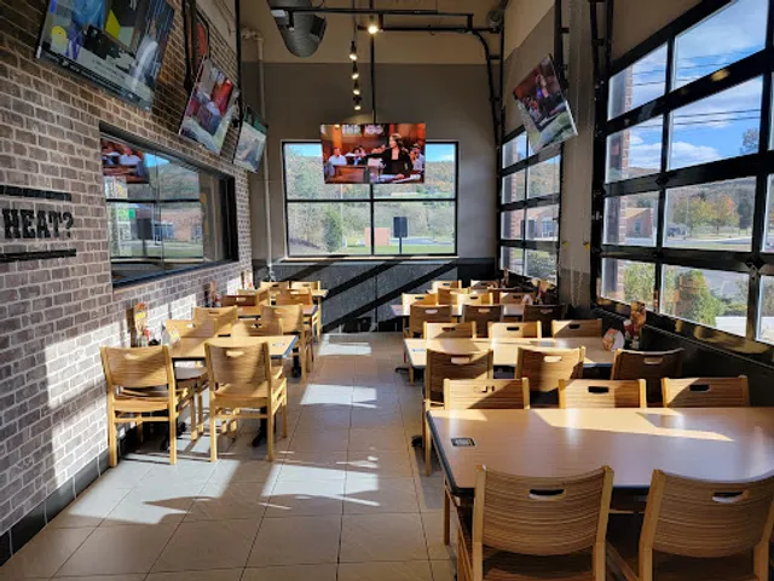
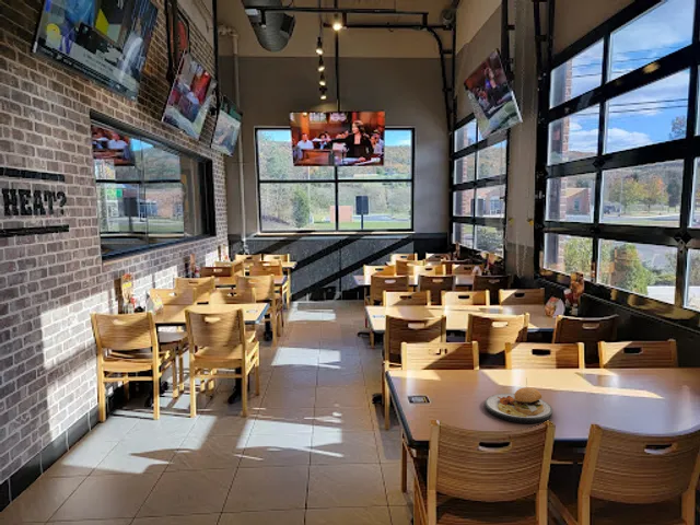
+ plate (517, 394)
